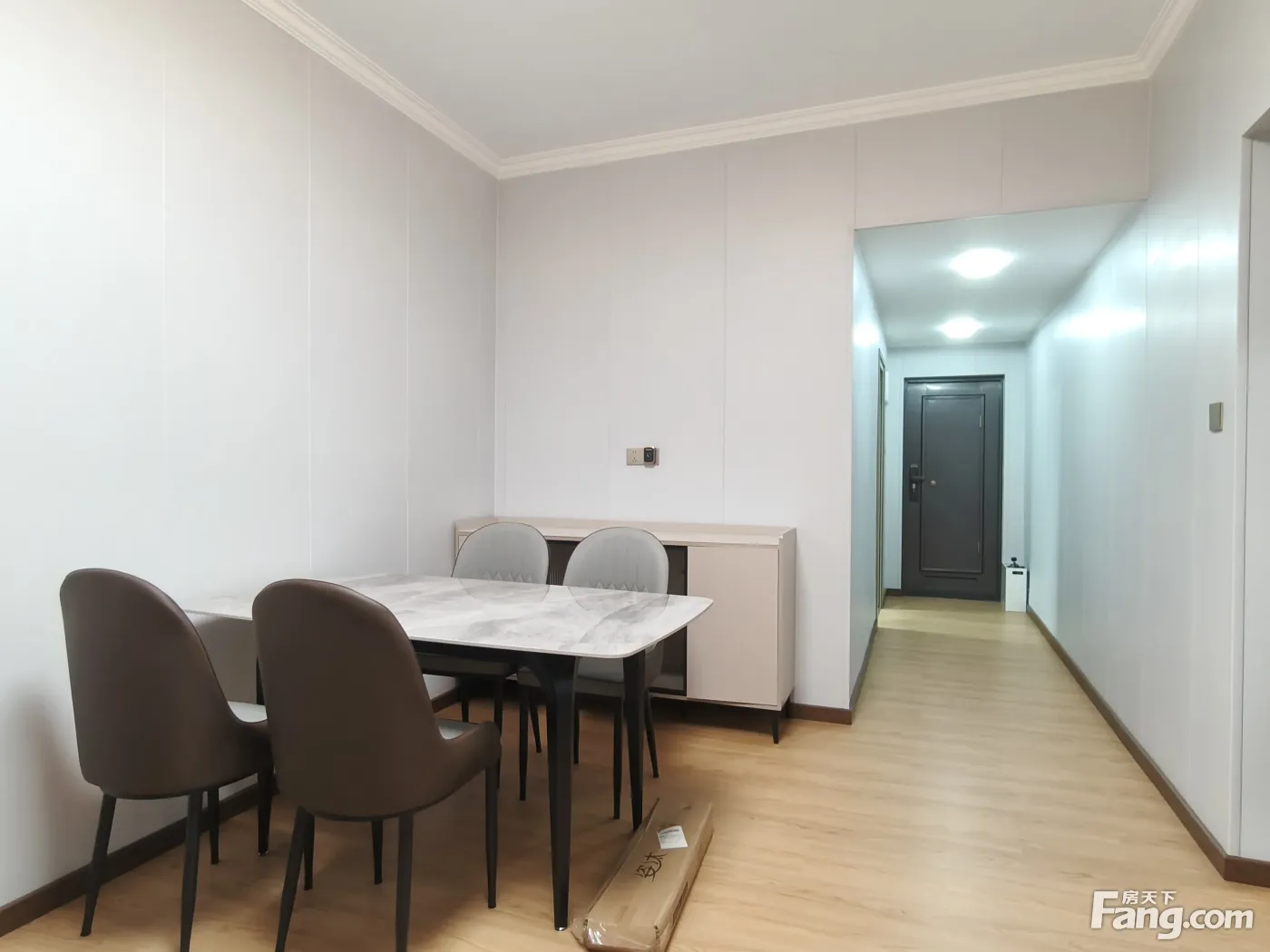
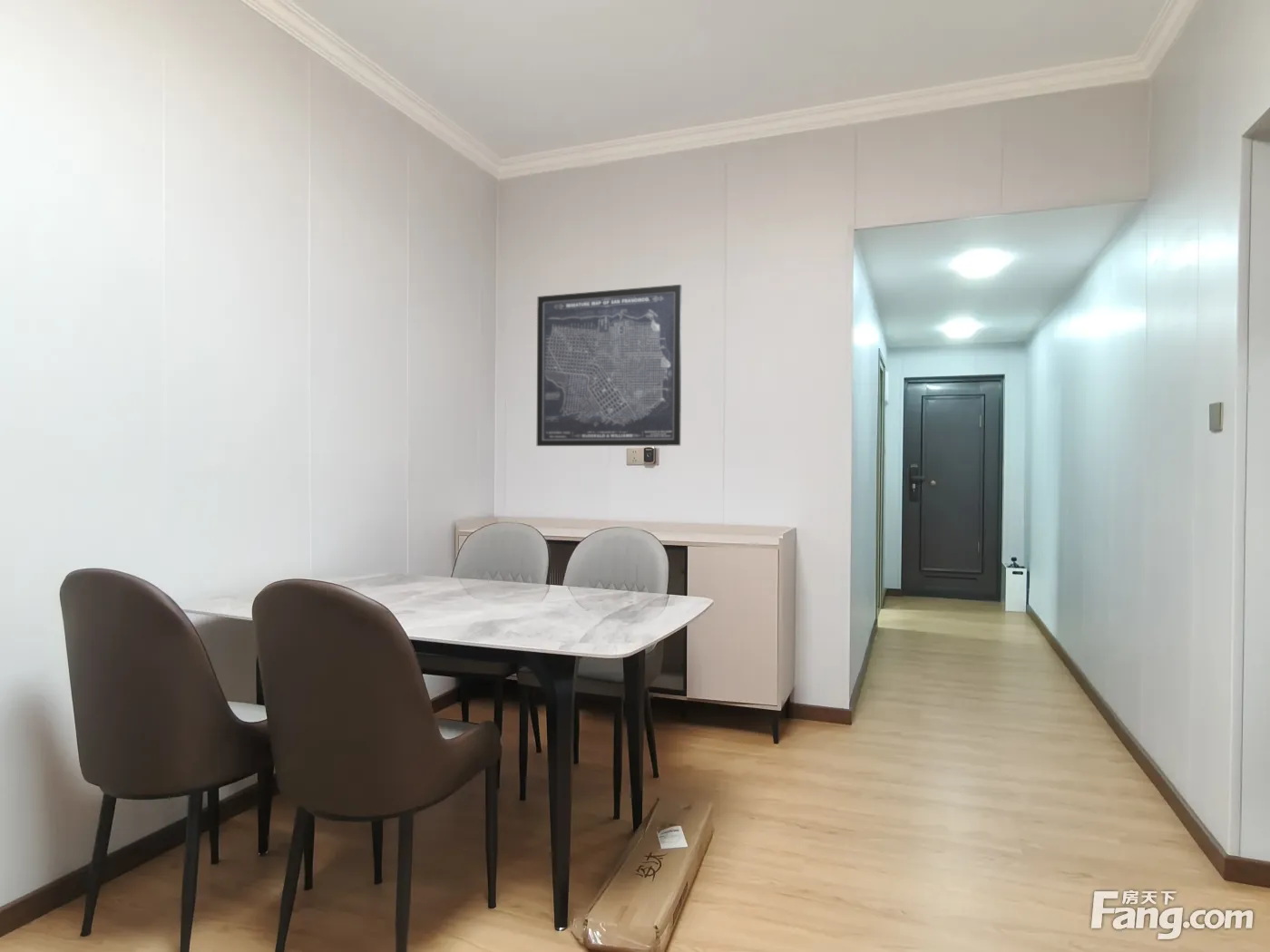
+ wall art (606, 368)
